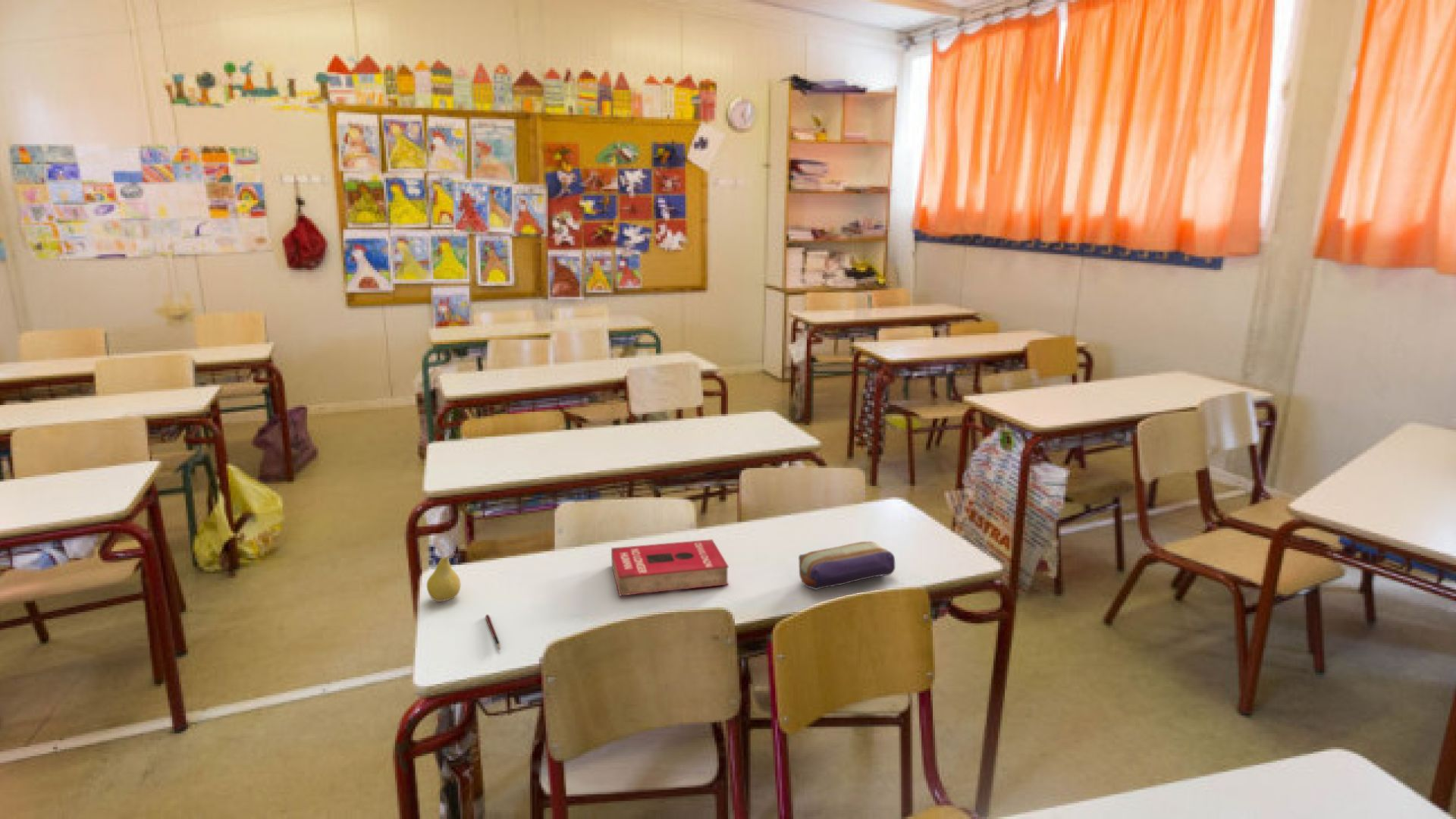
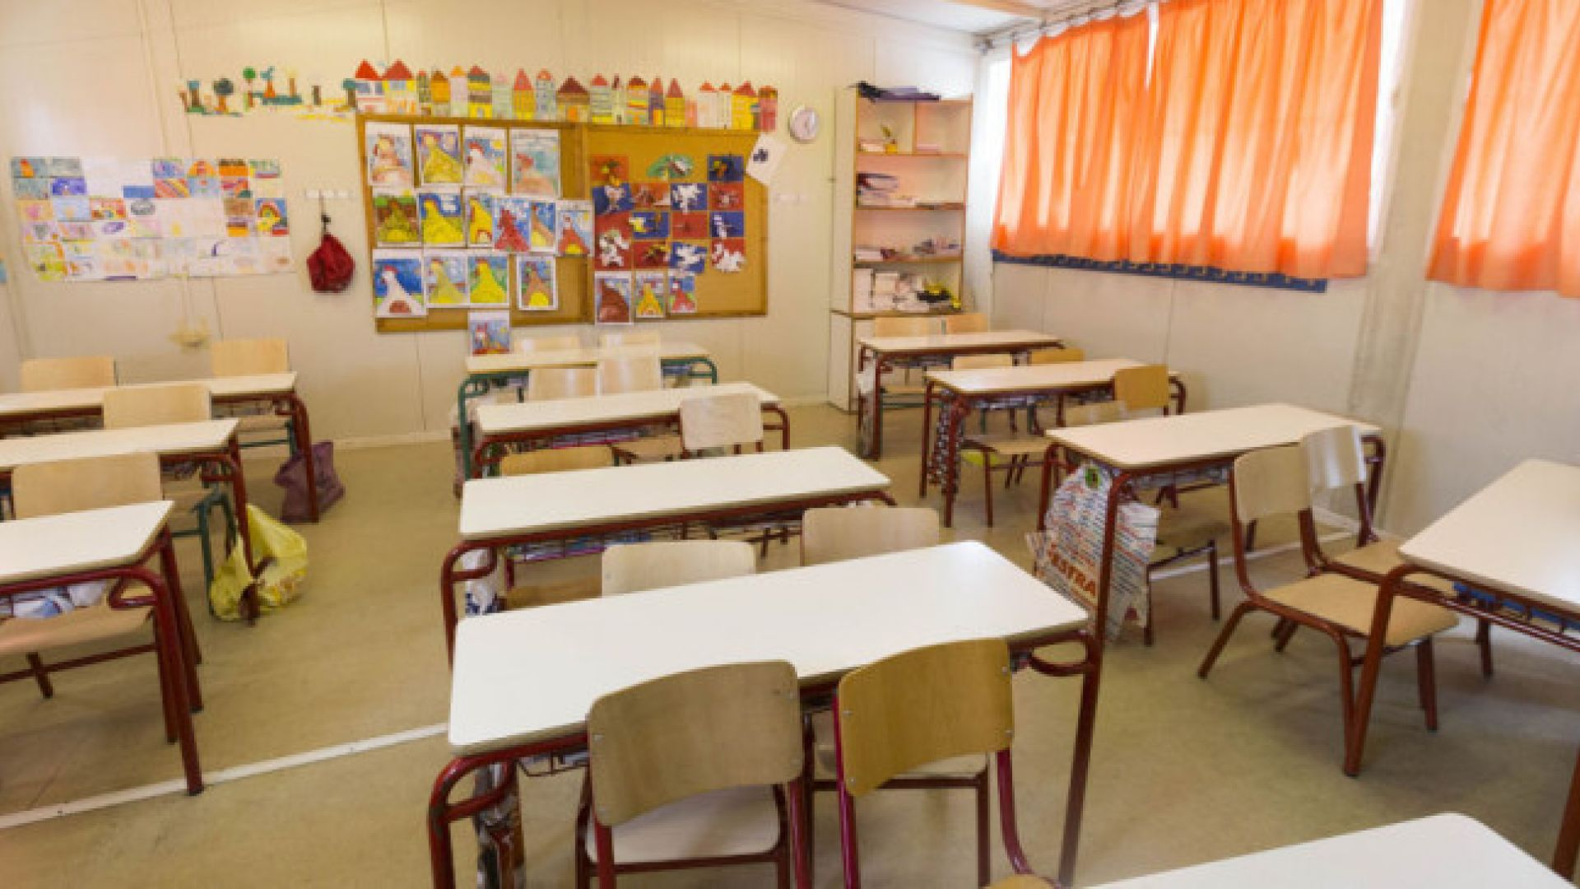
- pencil case (847, 564)
- book (668, 565)
- fruit (444, 574)
- pen (493, 632)
